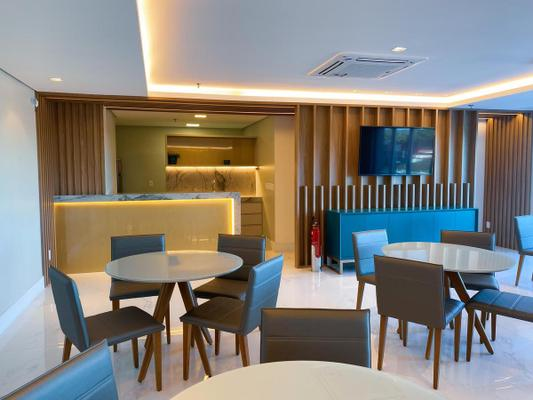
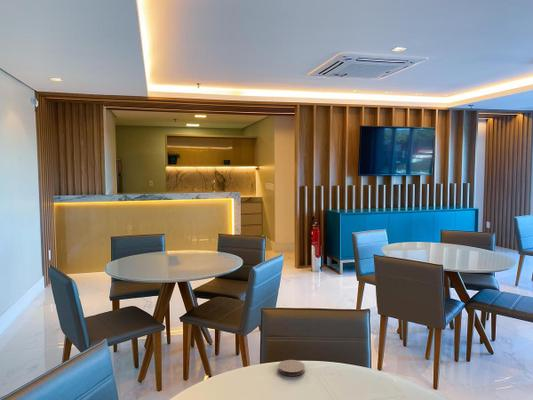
+ coaster (291, 367)
